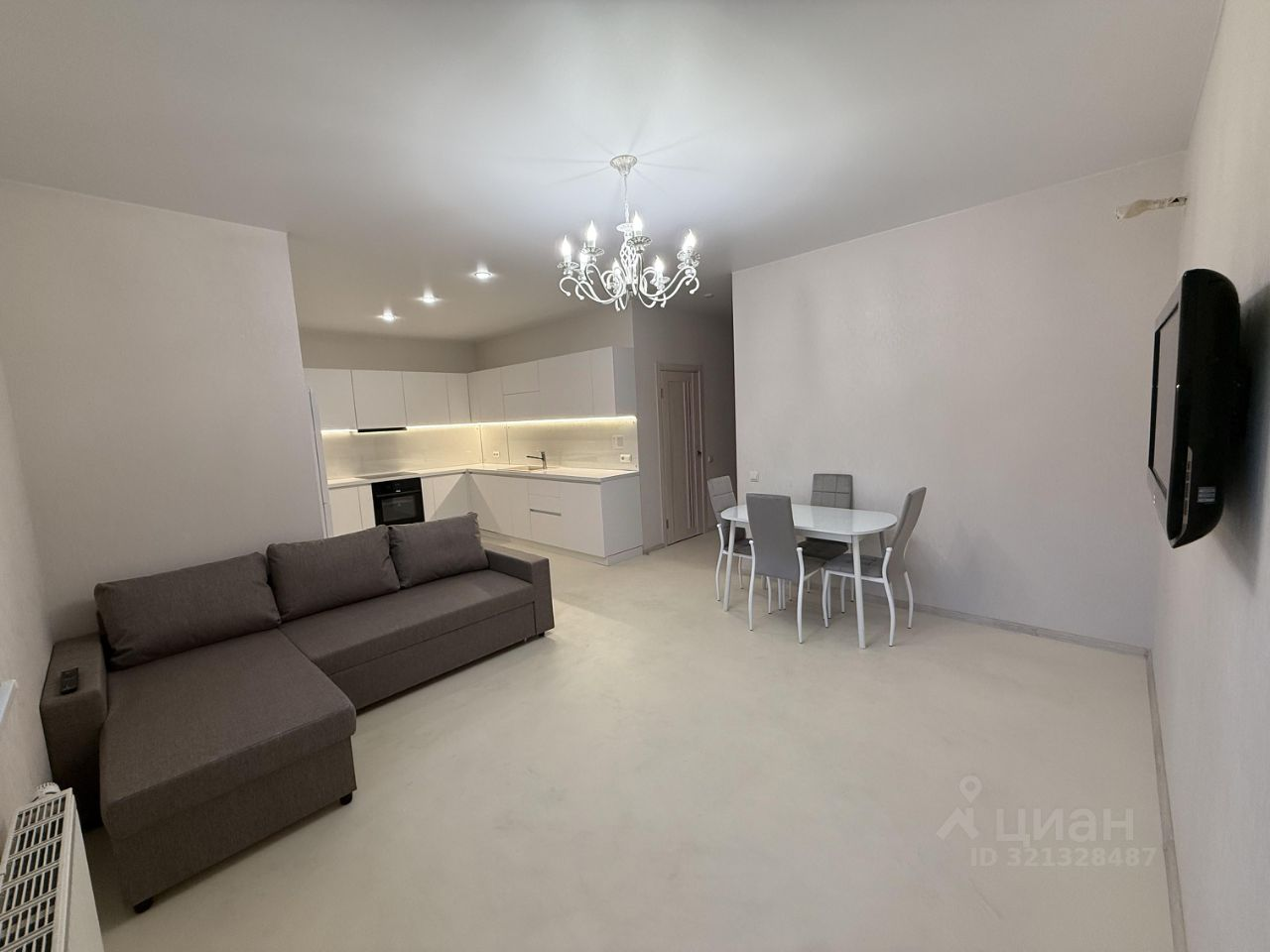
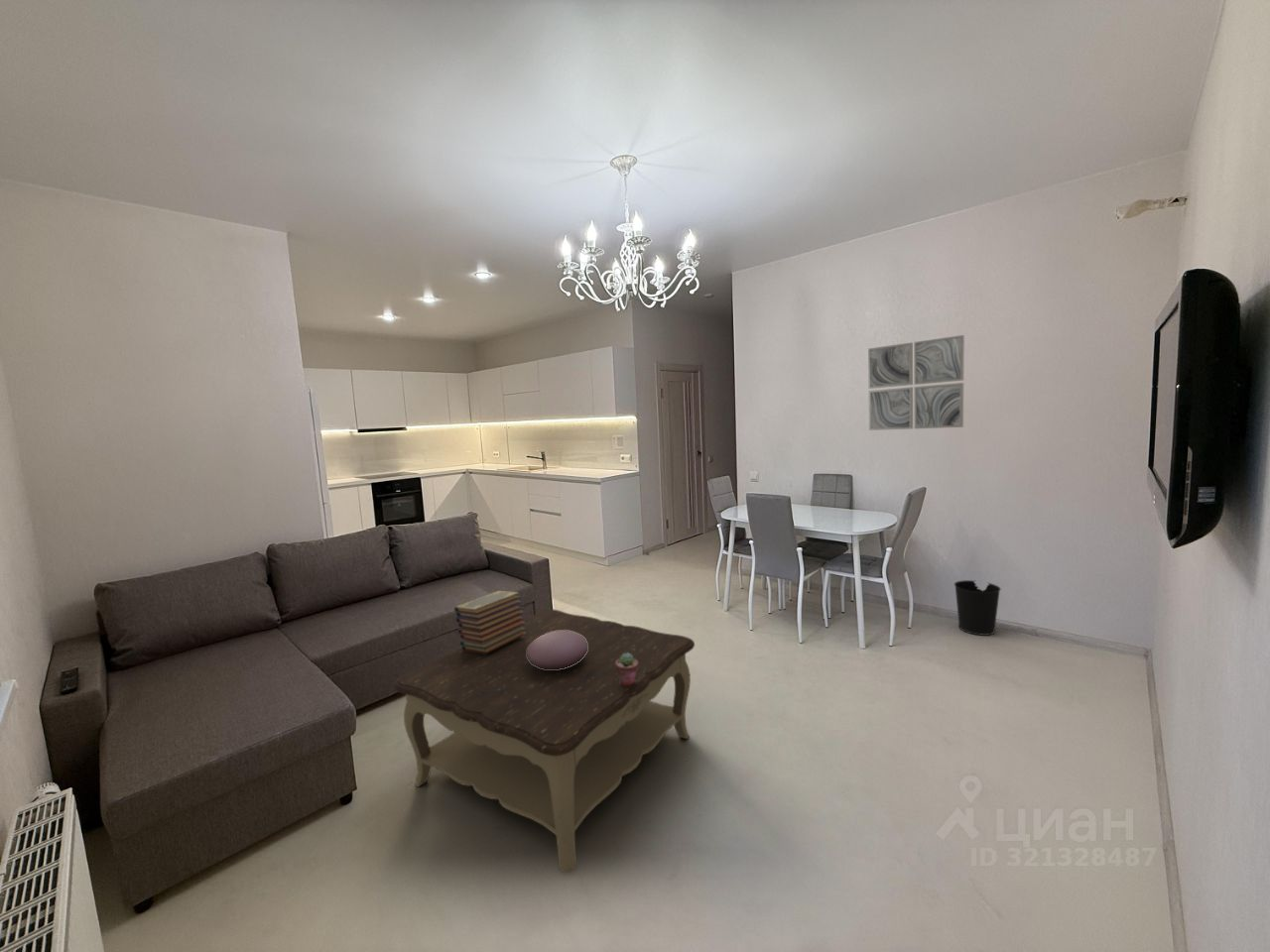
+ coffee table (555, 708)
+ potted succulent (626, 667)
+ wall art (914, 387)
+ book stack (493, 623)
+ wastebasket (976, 608)
+ decorative bowl (557, 649)
